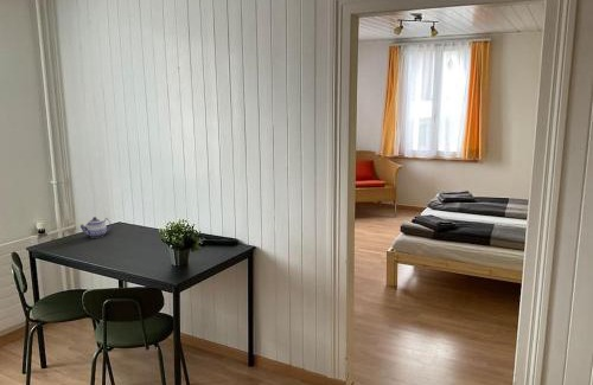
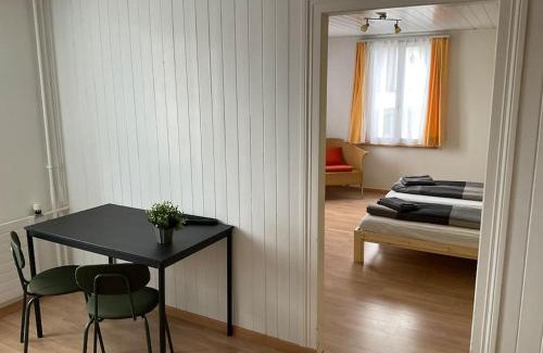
- teapot (95, 226)
